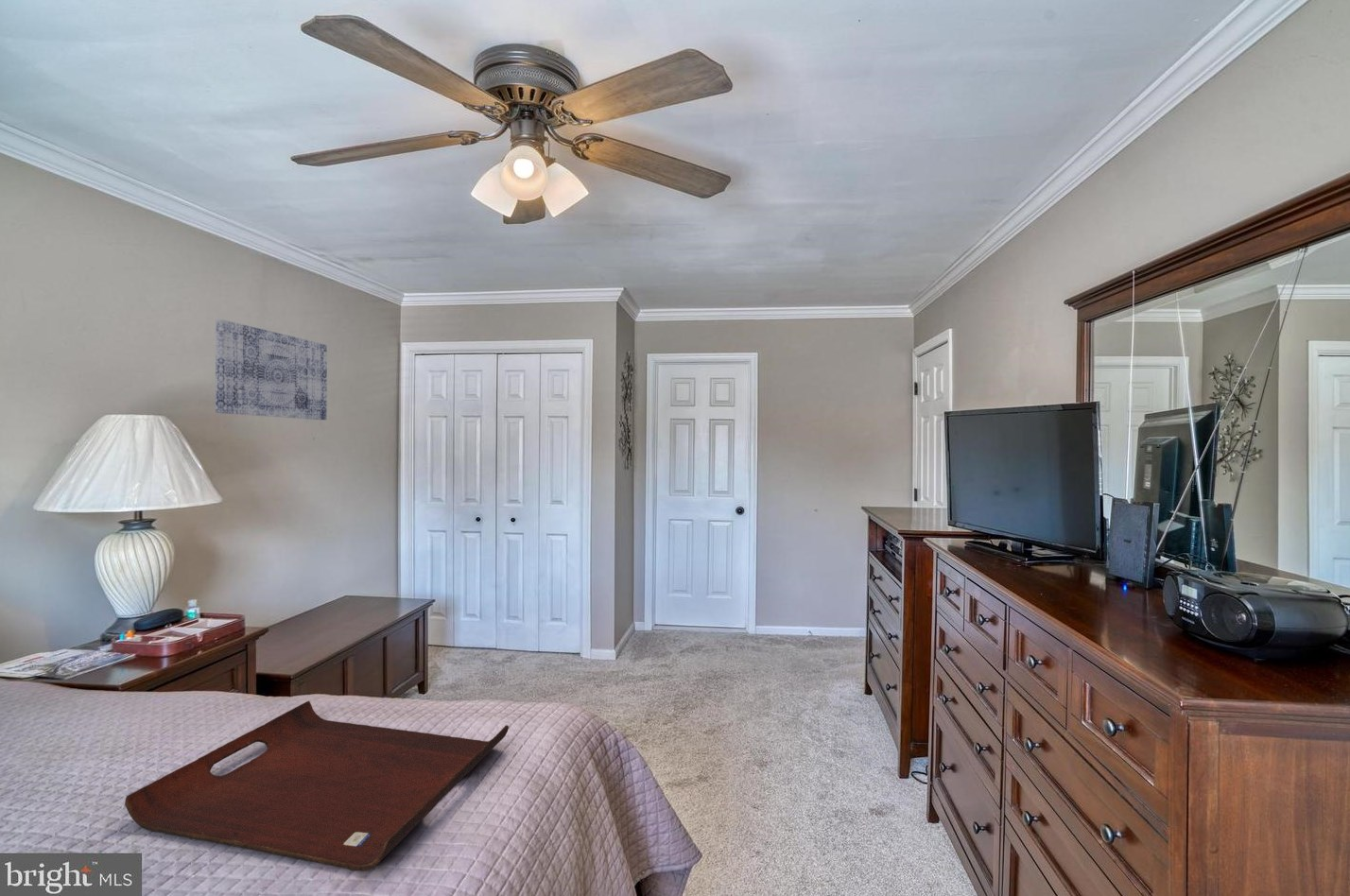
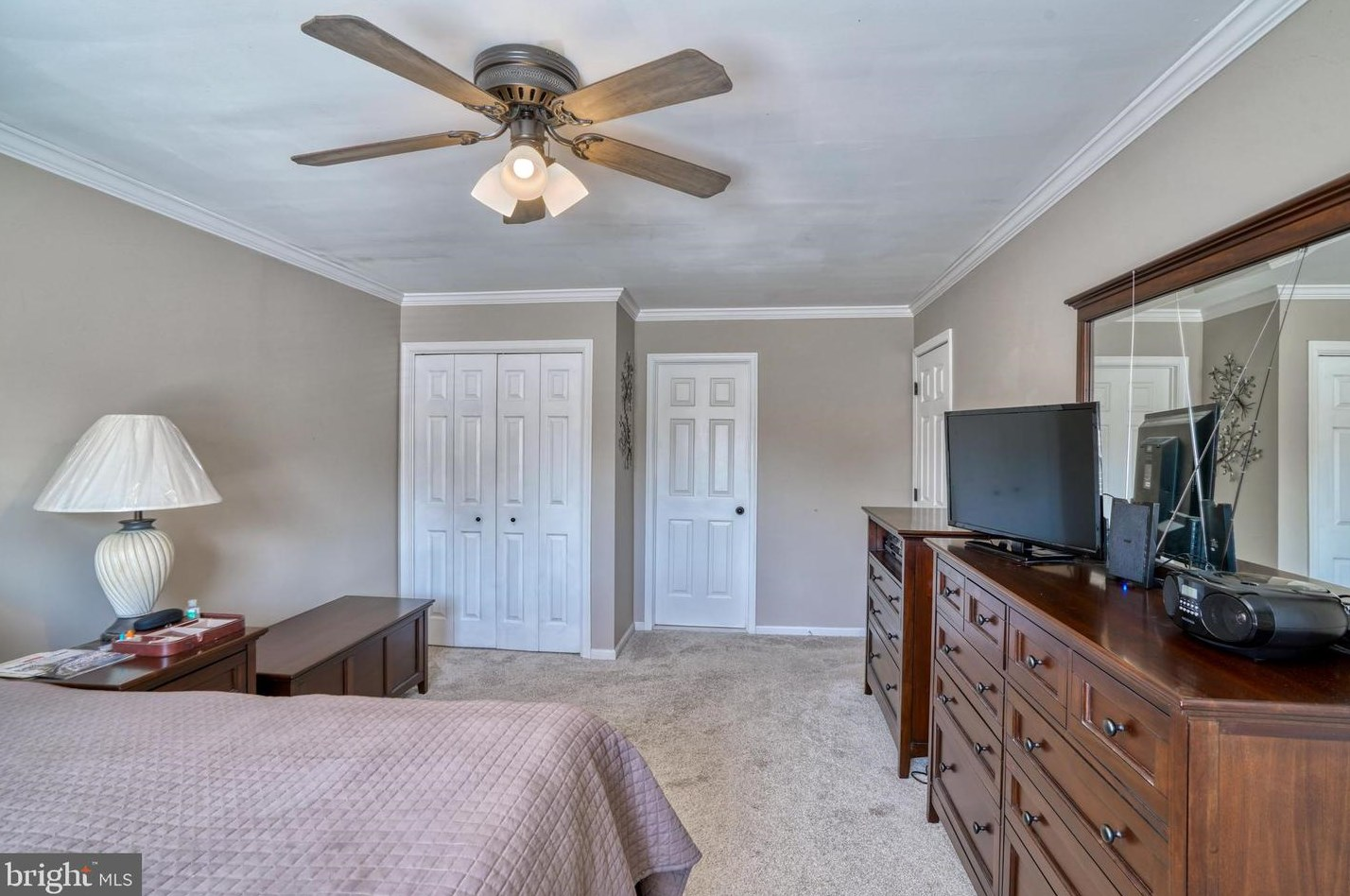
- wall art (277, 374)
- serving tray (338, 769)
